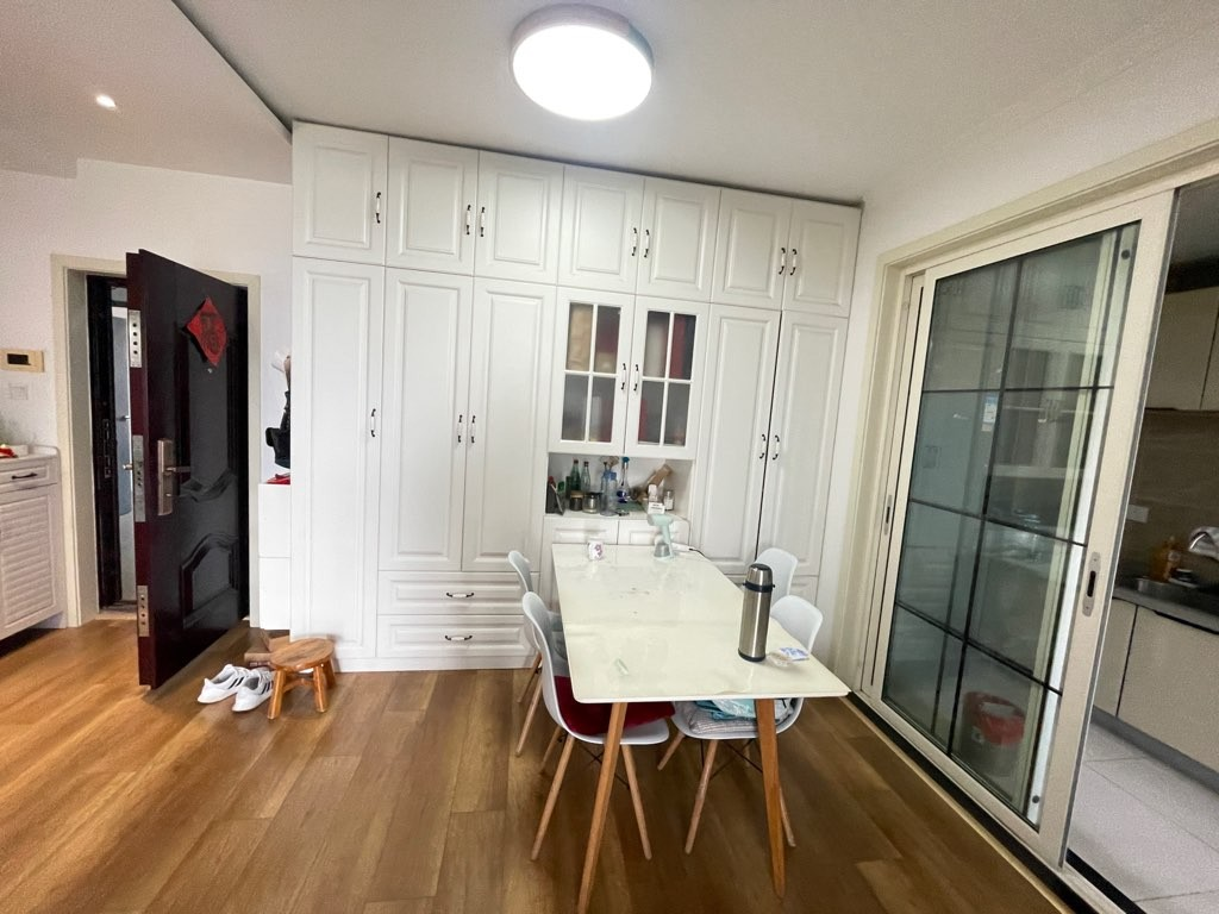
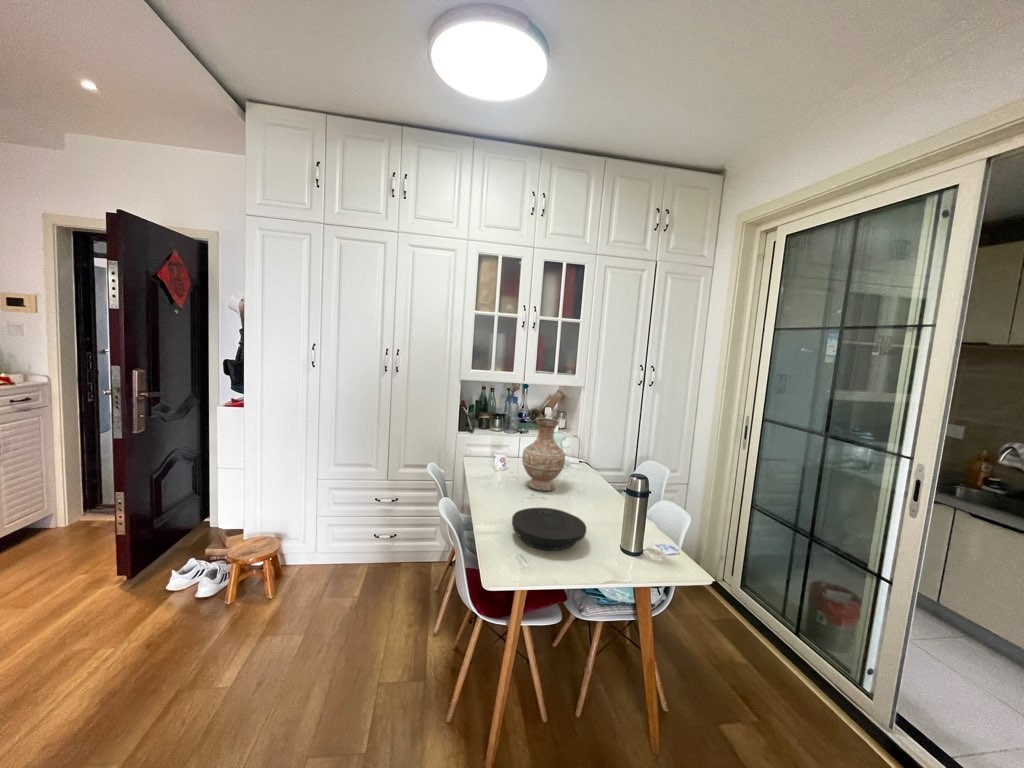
+ vase (544, 453)
+ plate (548, 530)
